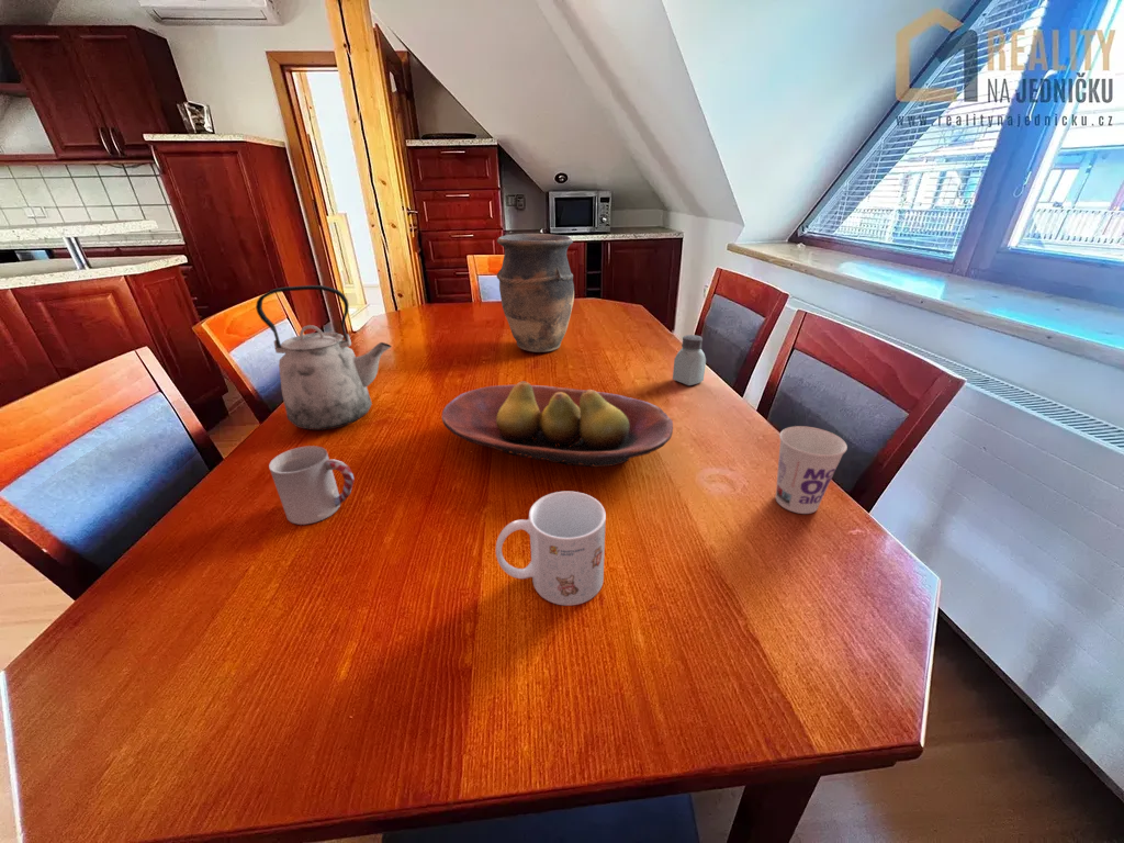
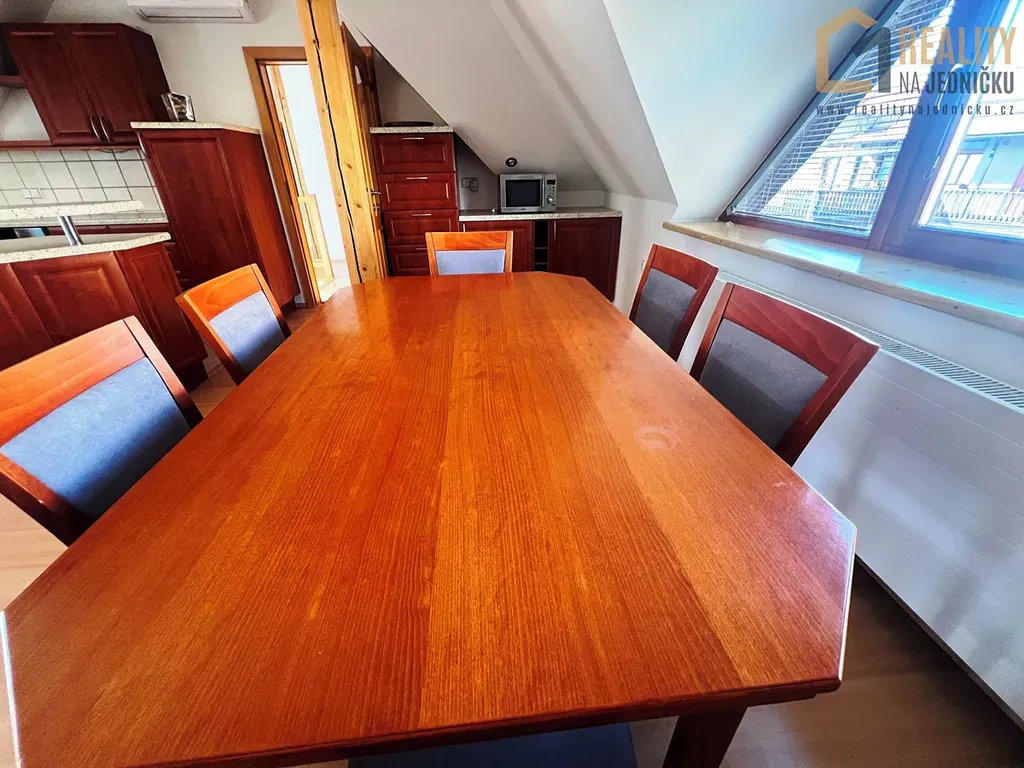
- vase (537, 294)
- saltshaker (689, 359)
- fruit bowl (553, 417)
- cup (803, 471)
- kettle (334, 355)
- mug (550, 548)
- cup (317, 484)
